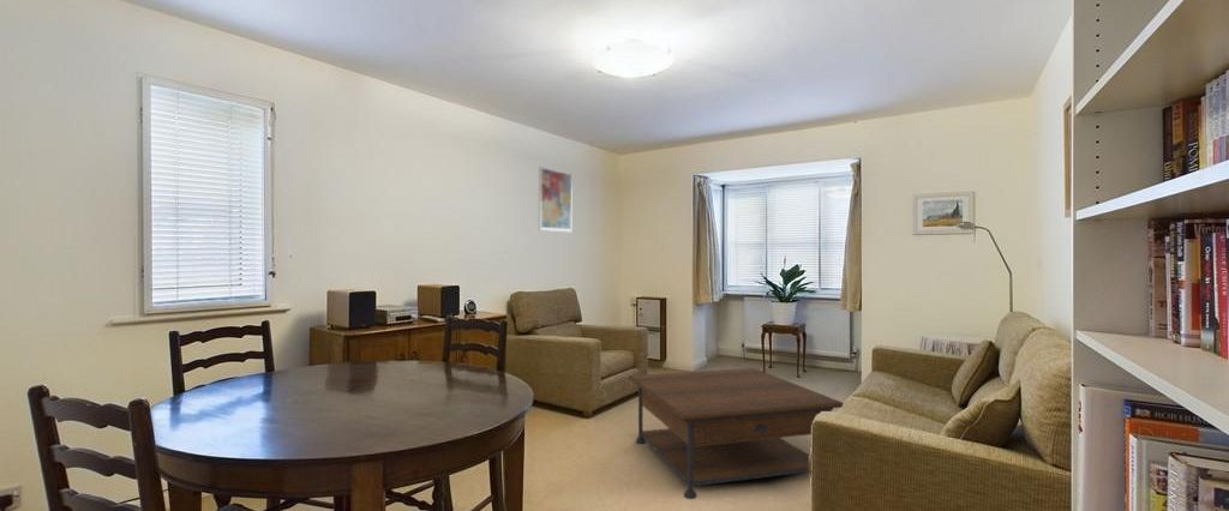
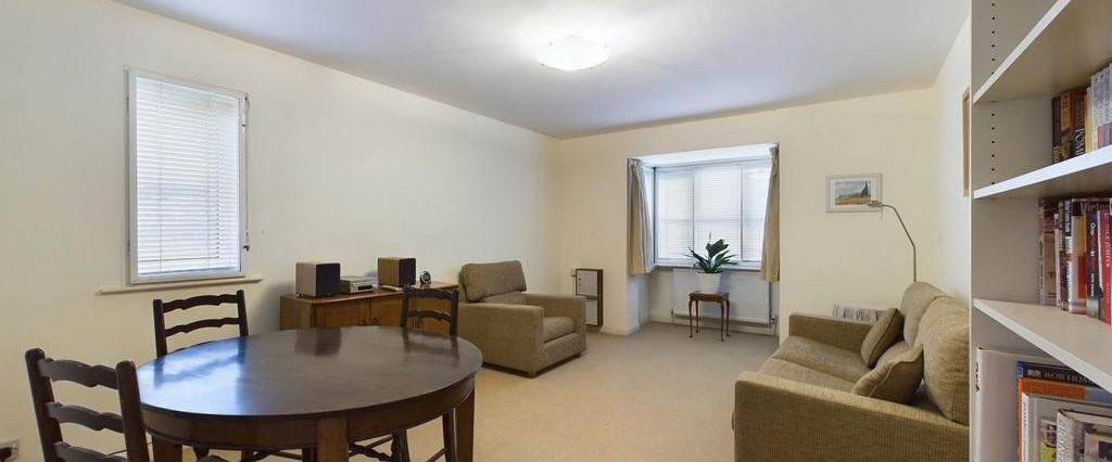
- wall art (556, 200)
- coffee table (725, 422)
